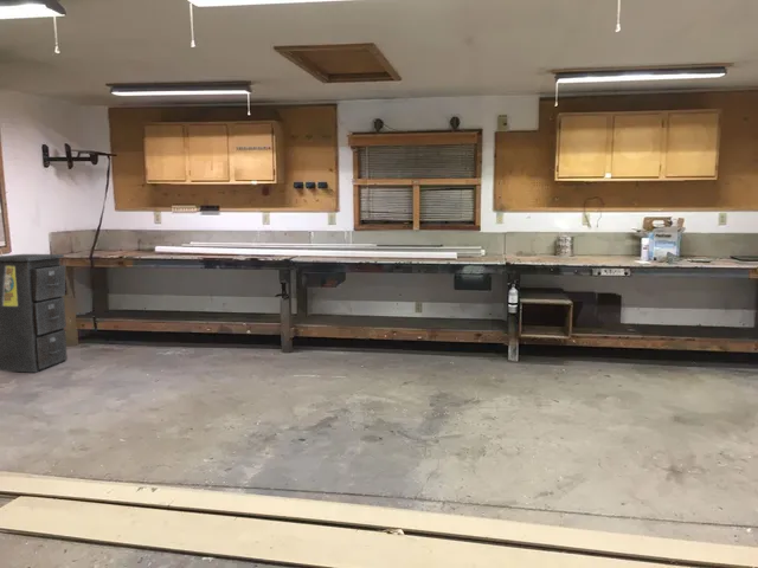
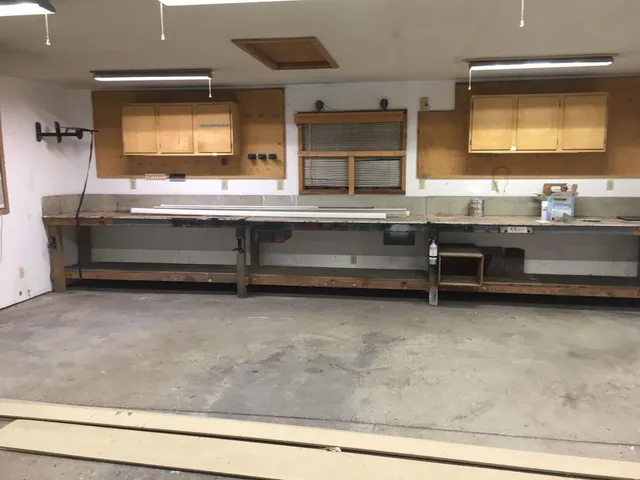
- filing cabinet (32, 311)
